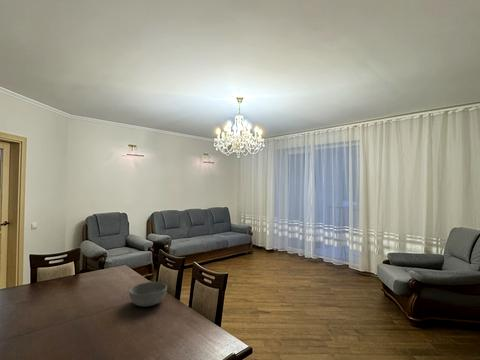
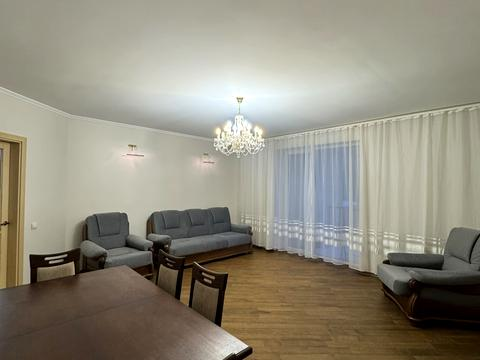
- bowl (148, 295)
